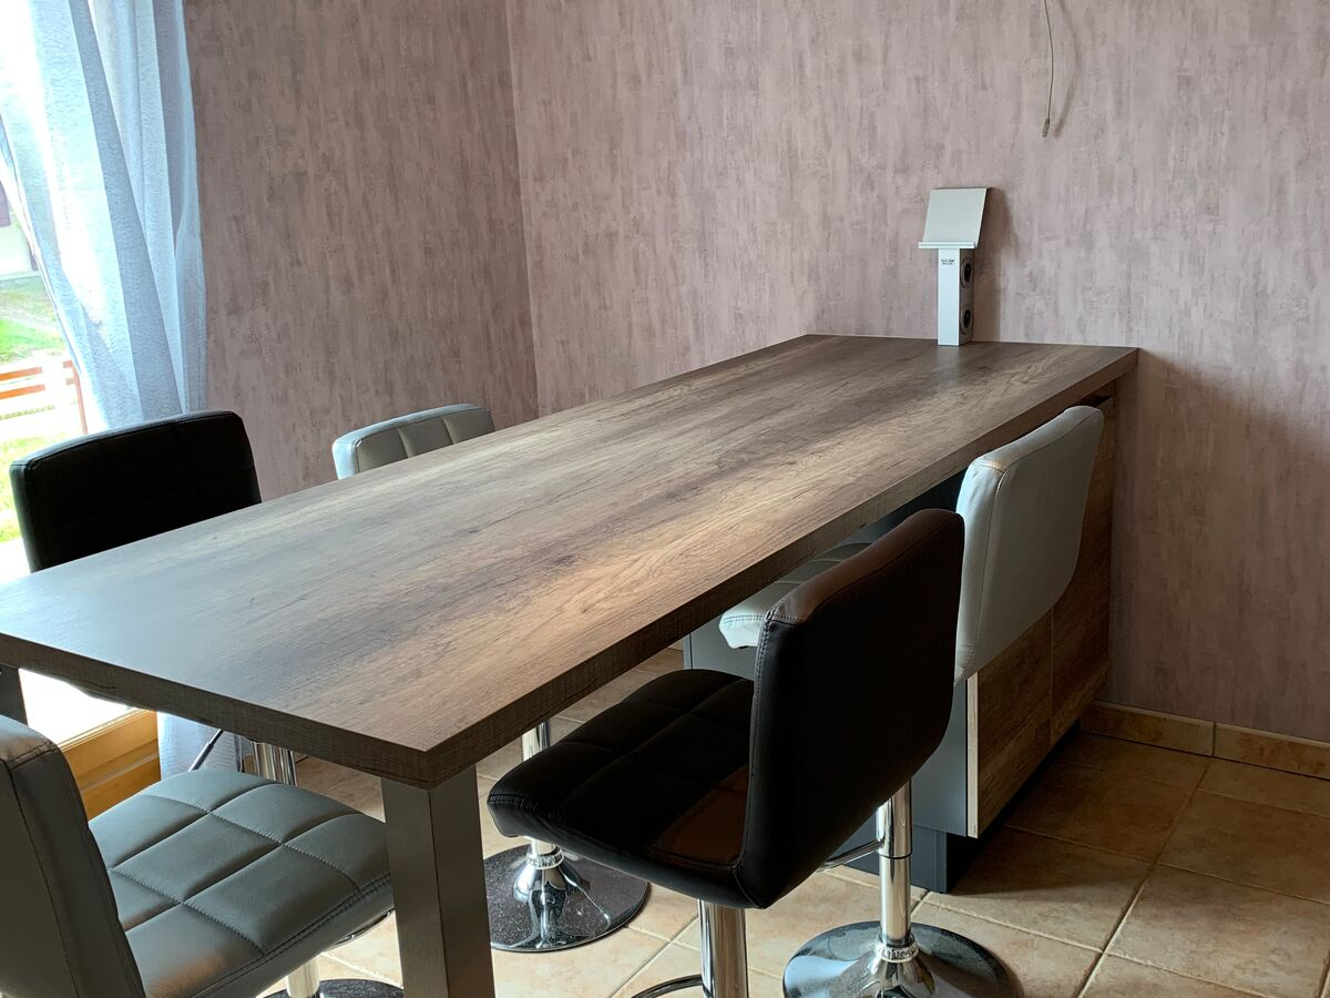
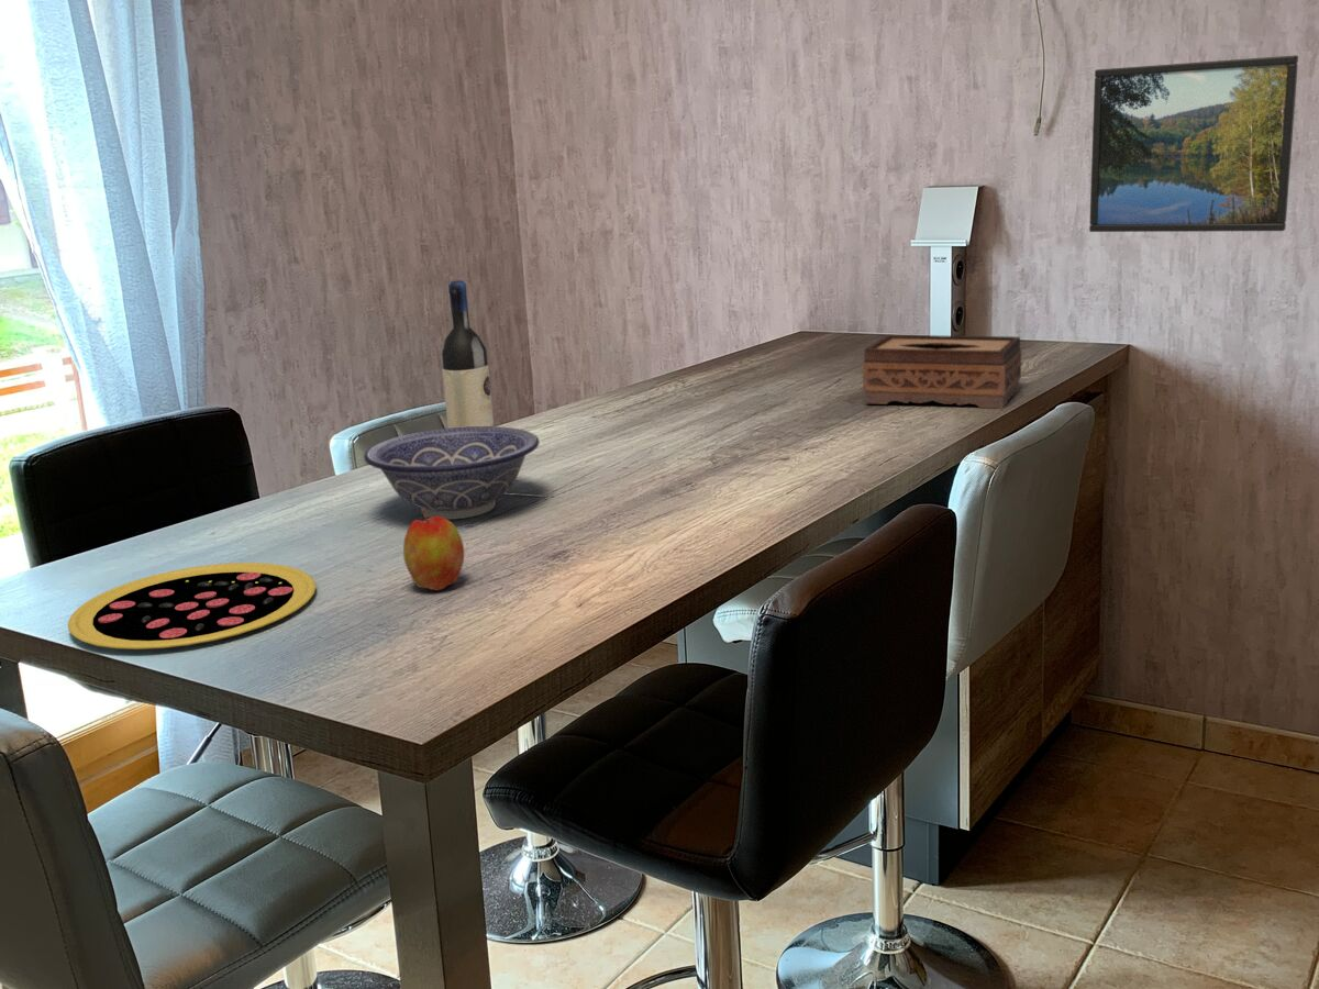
+ tissue box (942, 369)
+ wine bottle (465, 371)
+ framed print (1188, 148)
+ pizza (195, 604)
+ apple (433, 546)
+ decorative bowl (455, 477)
